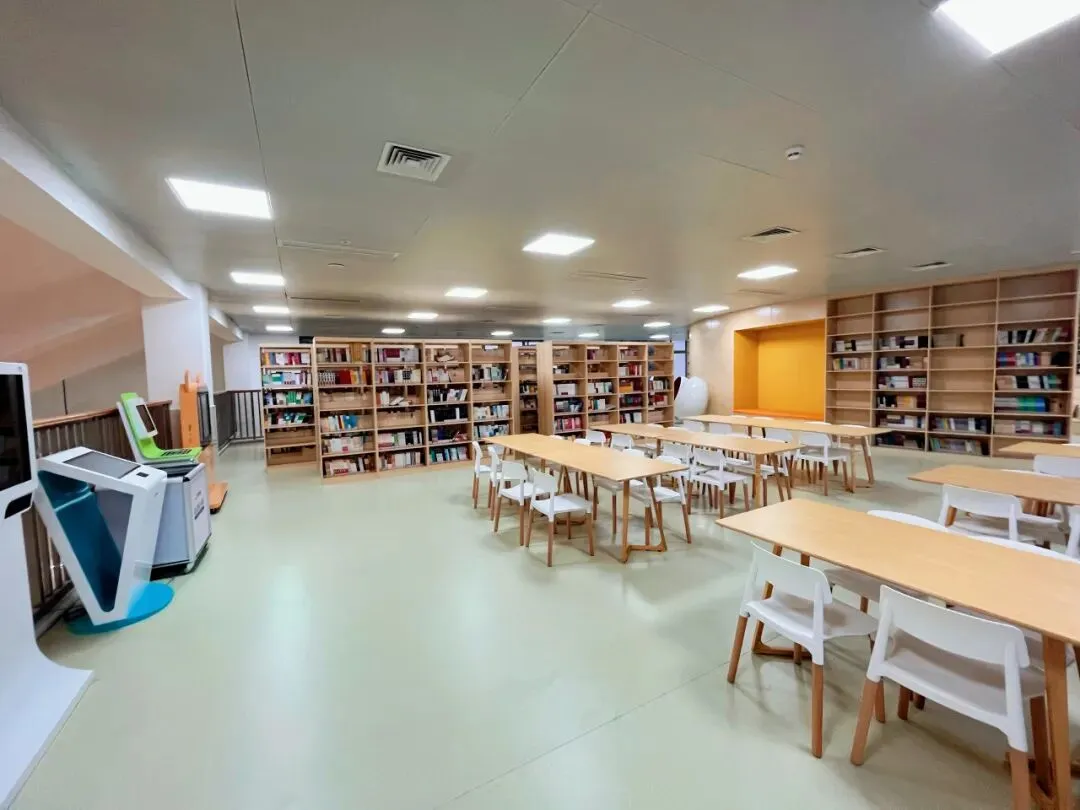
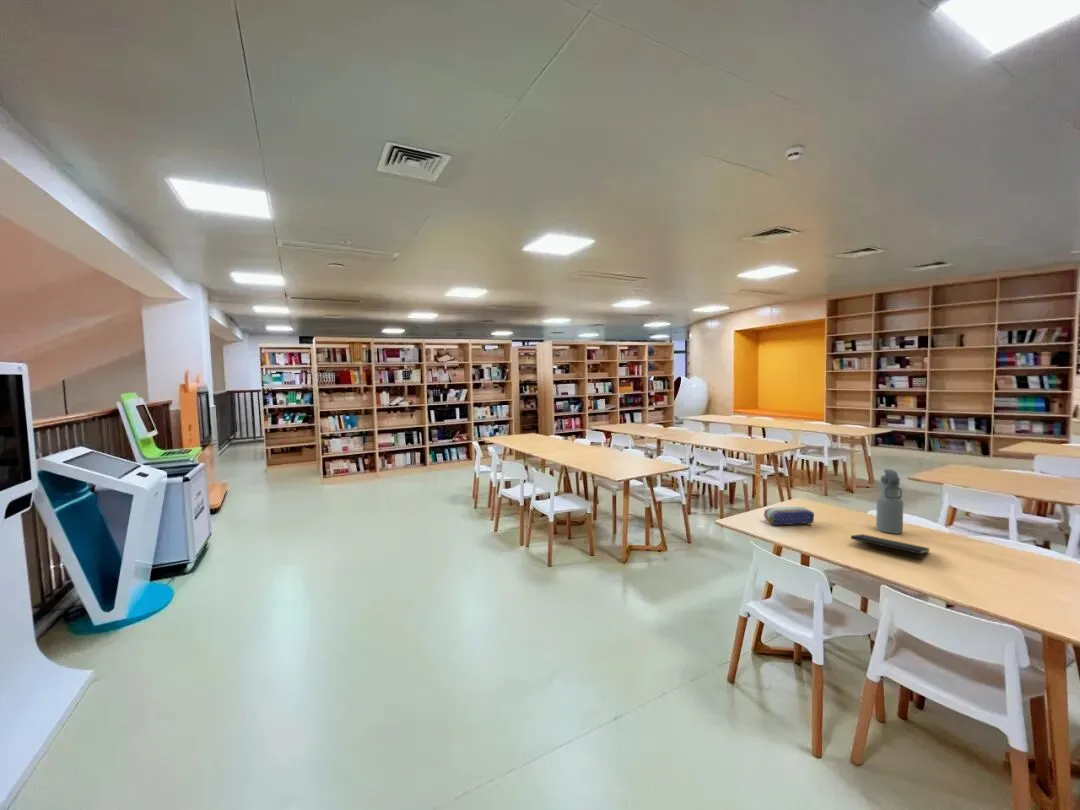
+ water bottle (890, 500)
+ pencil case (788, 515)
+ notepad (889, 543)
